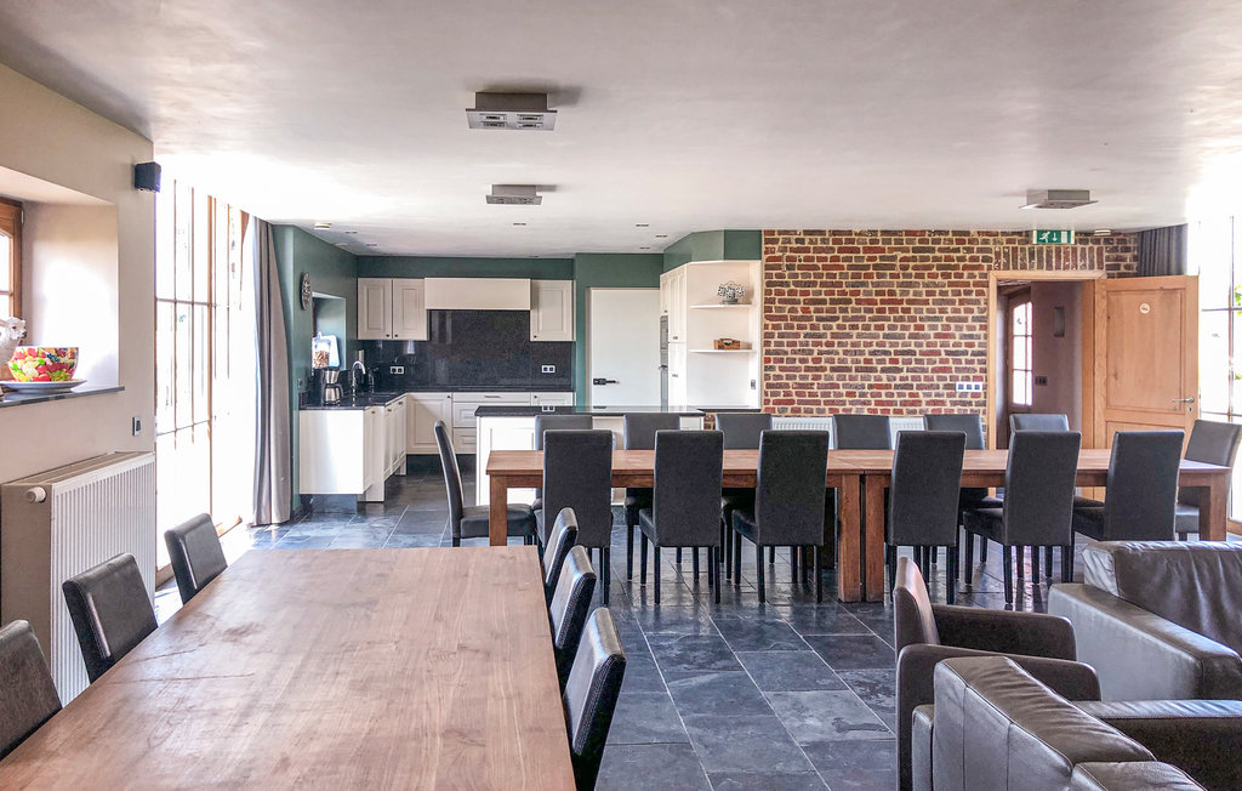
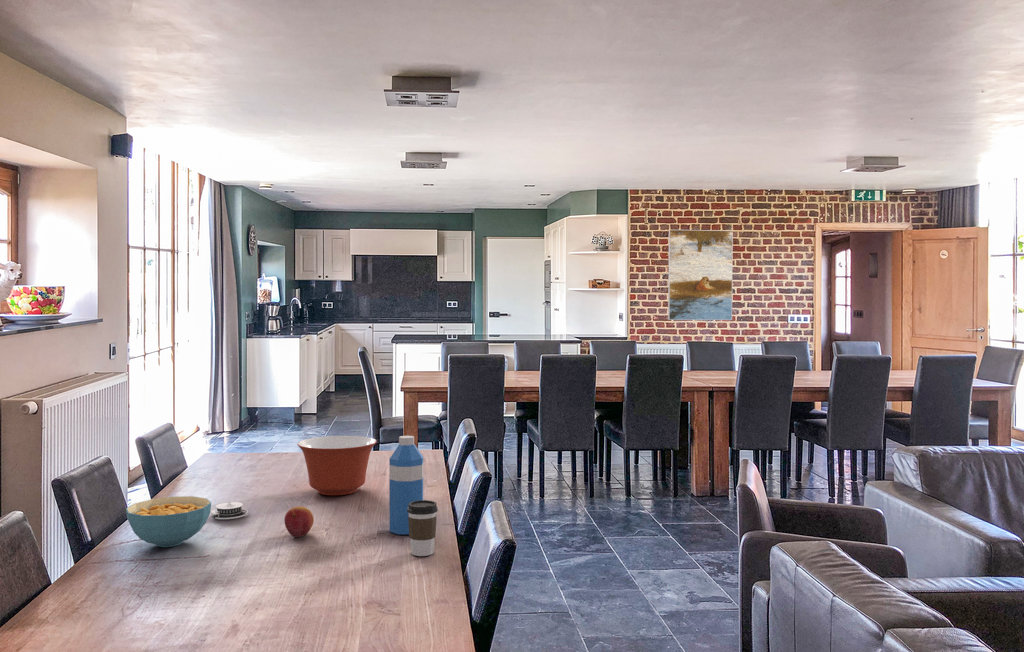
+ mixing bowl (337, 466)
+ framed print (700, 275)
+ water bottle (406, 483)
+ fruit (299, 520)
+ architectural model (229, 506)
+ coffee cup (422, 528)
+ cereal bowl (169, 524)
